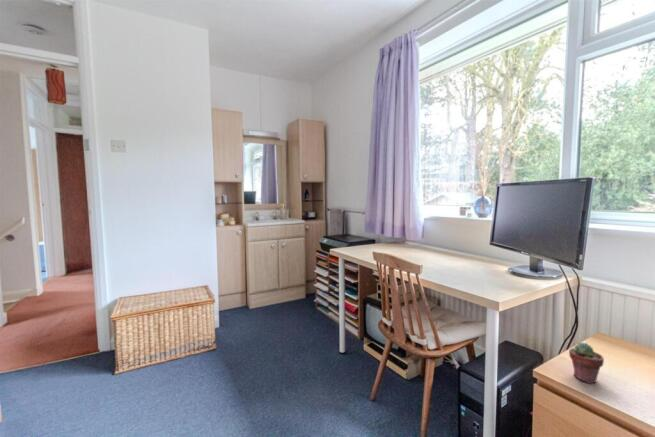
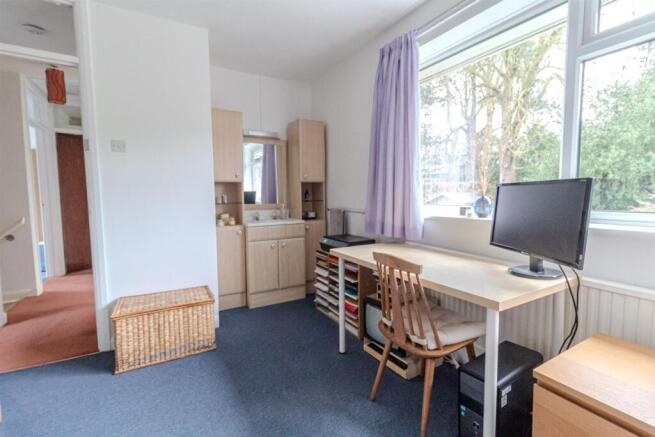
- potted succulent (585, 360)
